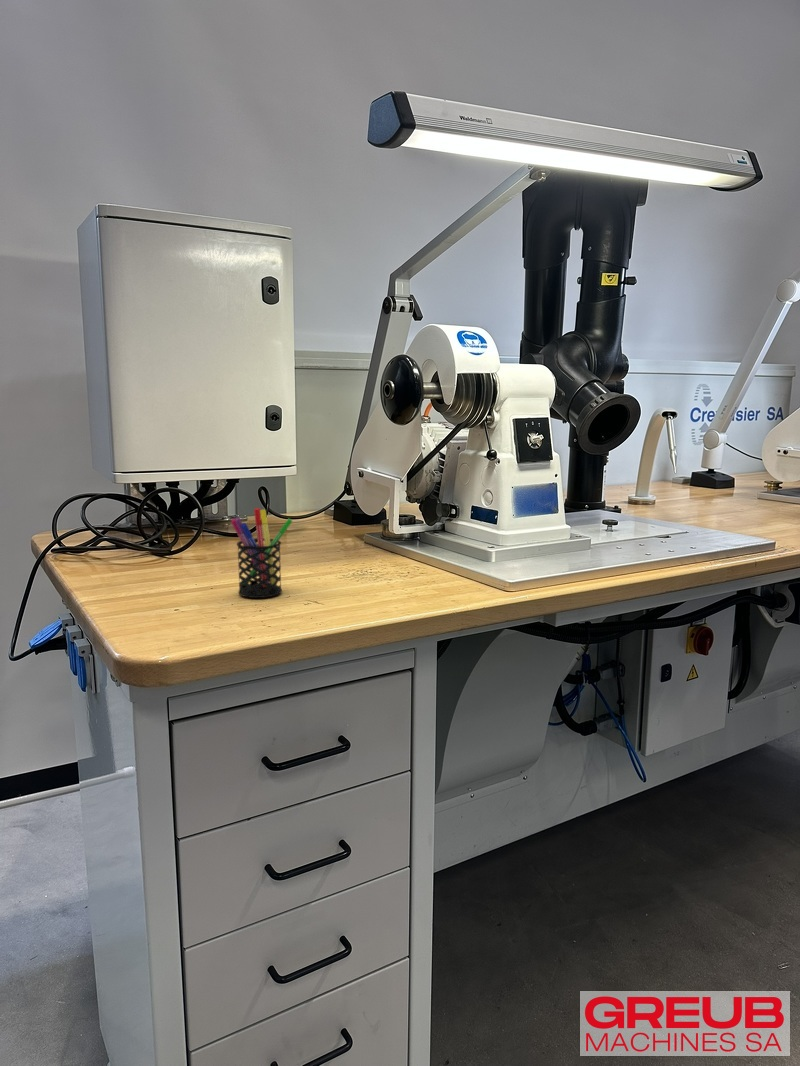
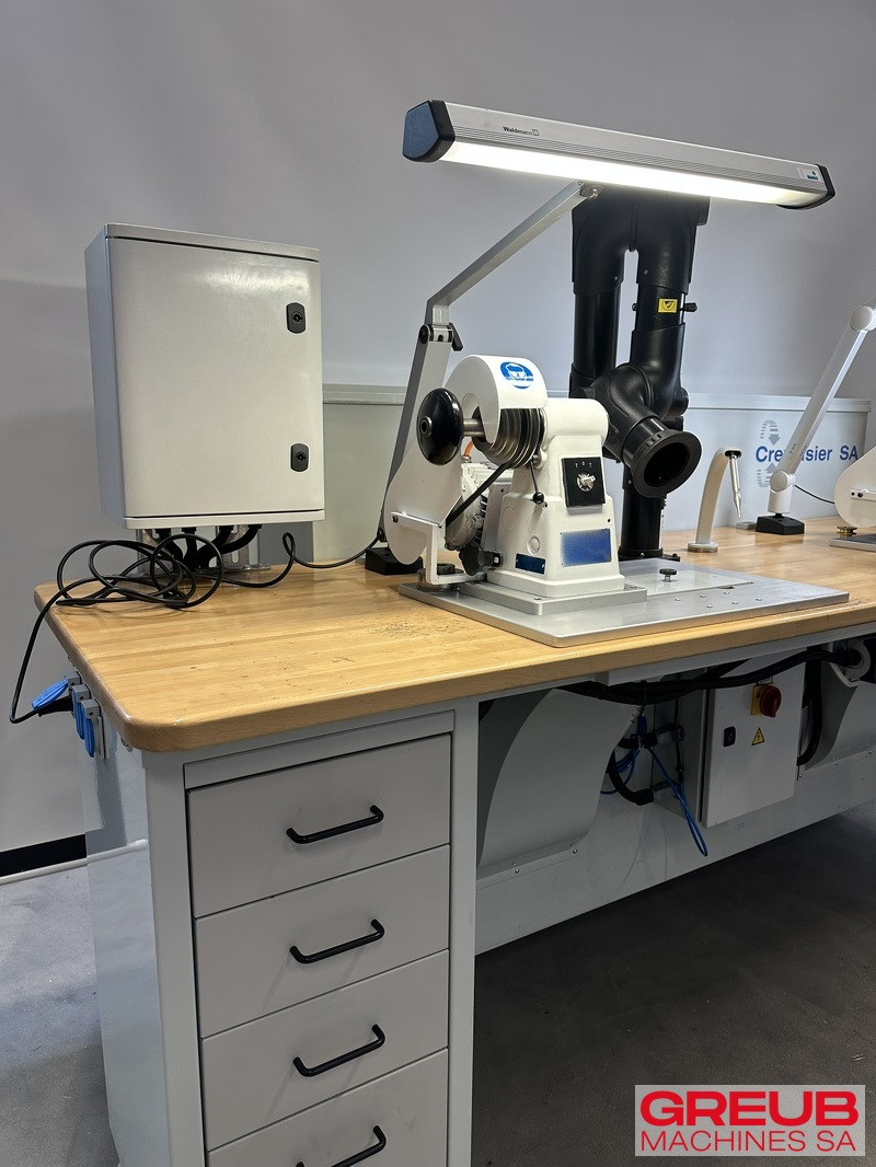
- pen holder (264, 549)
